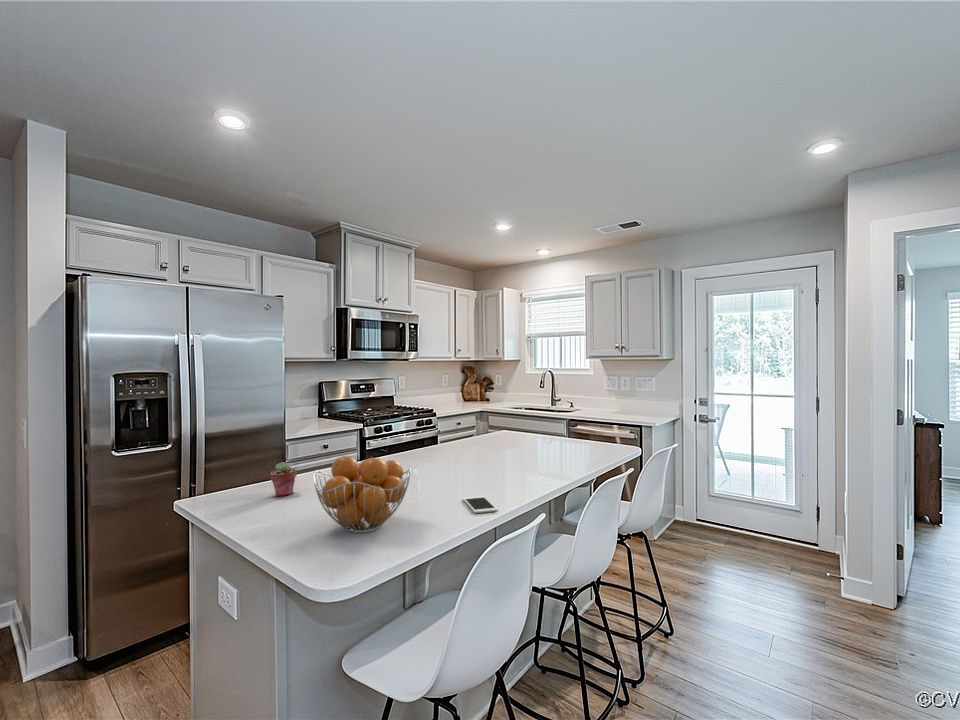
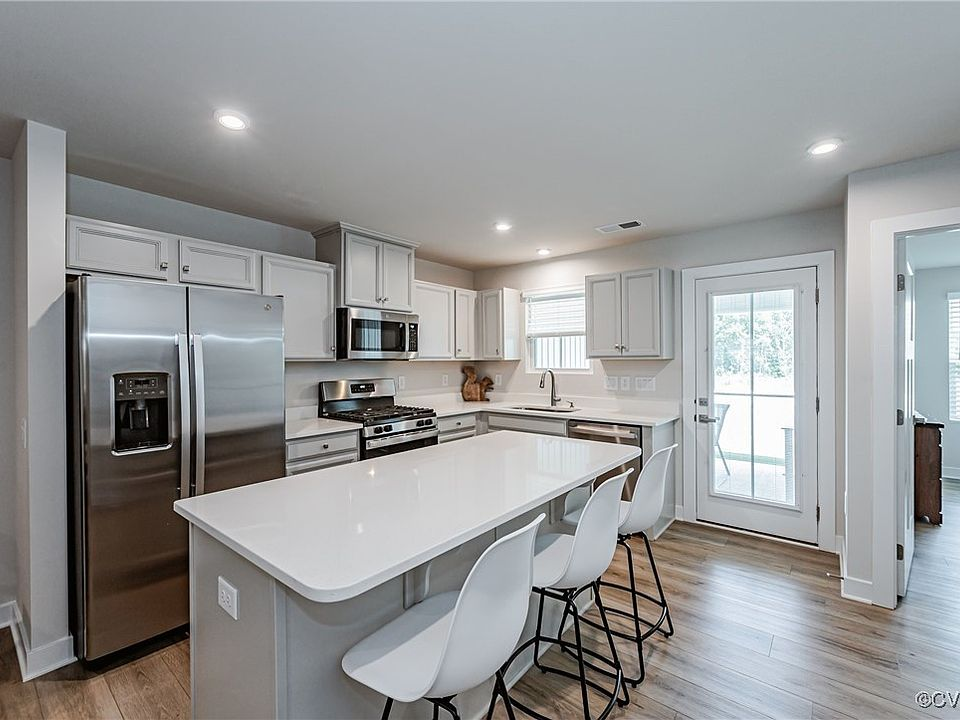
- potted succulent (283, 477)
- fruit basket (363, 491)
- cell phone (479, 504)
